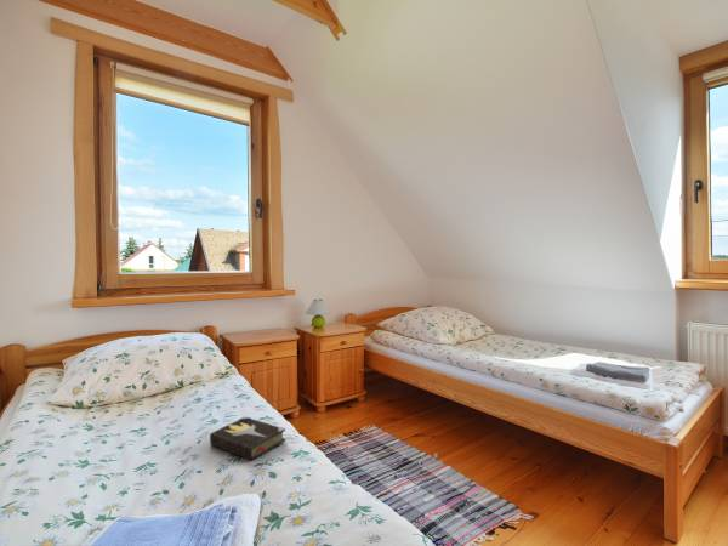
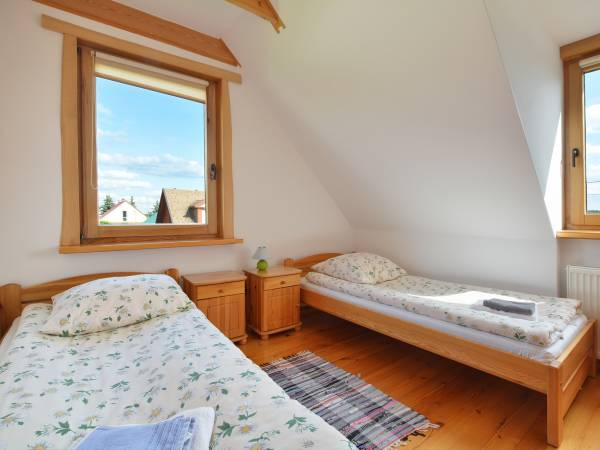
- hardback book (248, 436)
